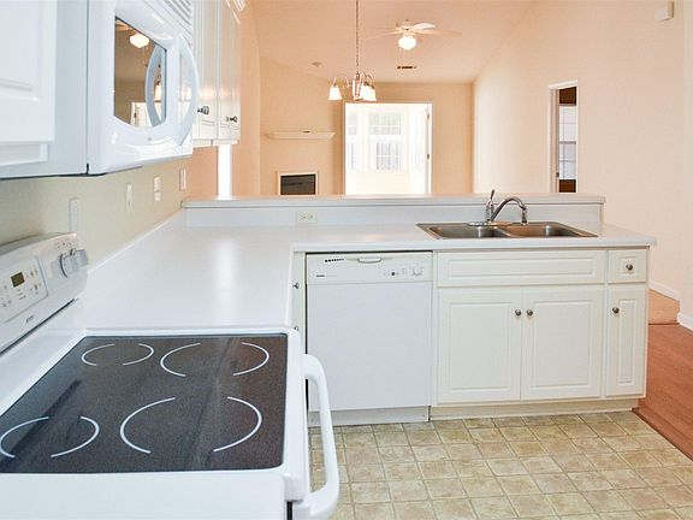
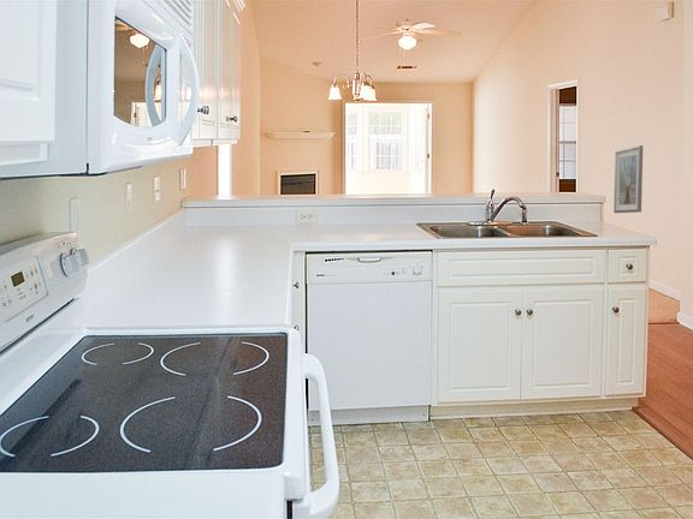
+ picture frame (627, 180)
